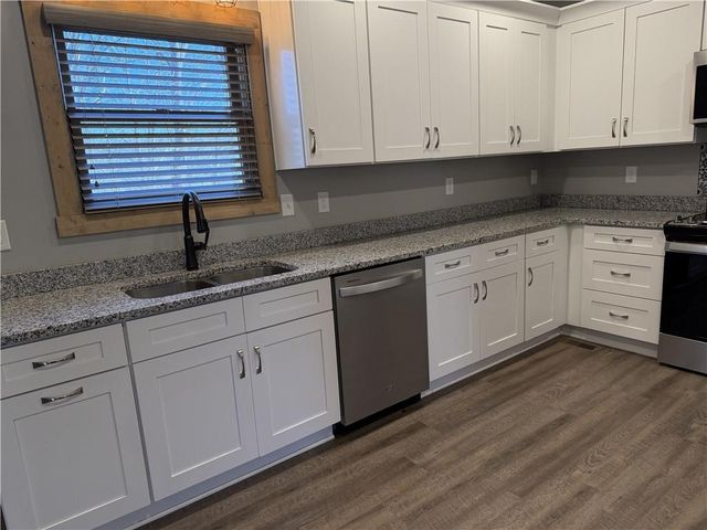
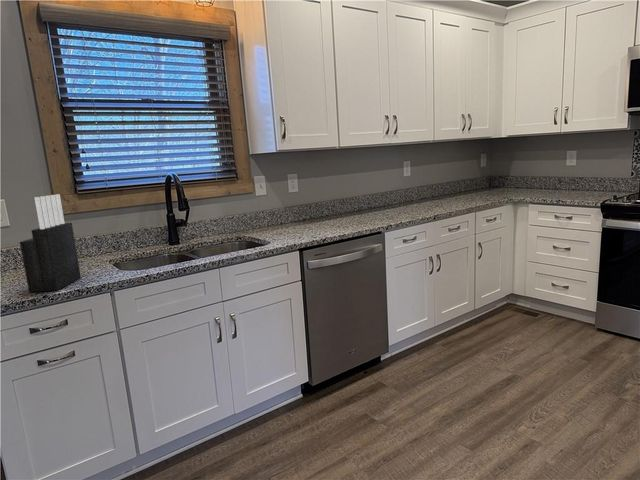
+ knife block (45, 241)
